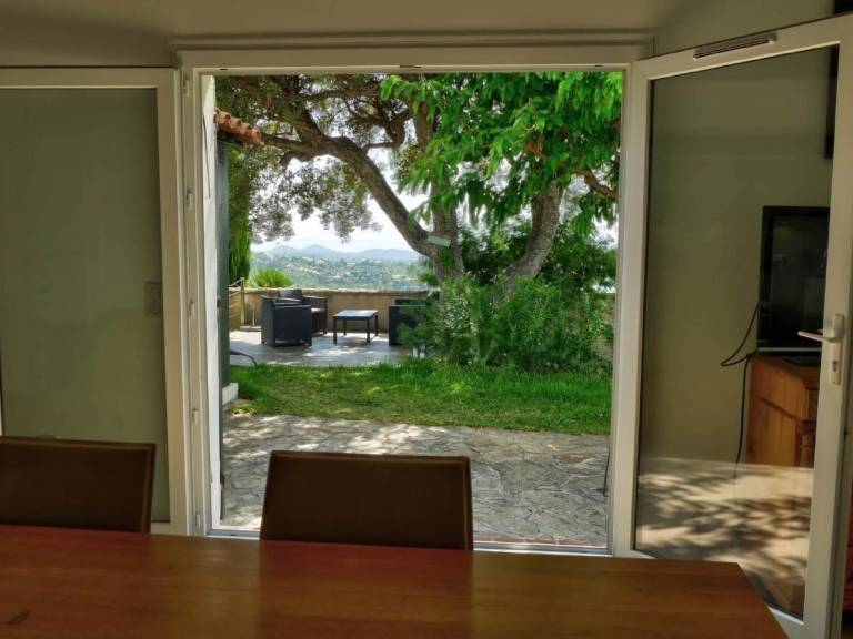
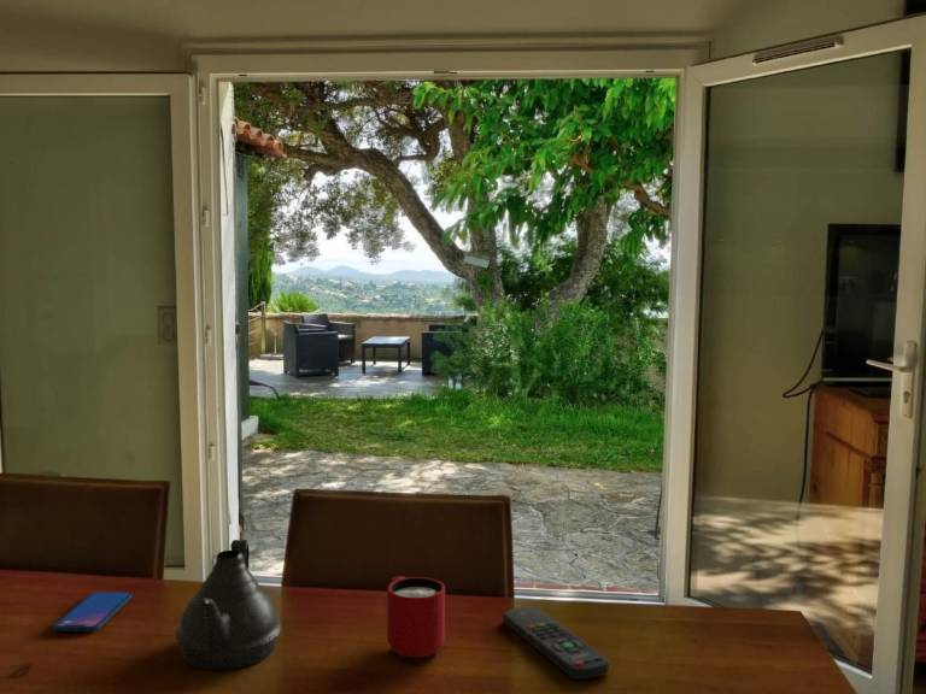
+ remote control (552, 639)
+ mug (411, 616)
+ teapot (222, 608)
+ smartphone (94, 610)
